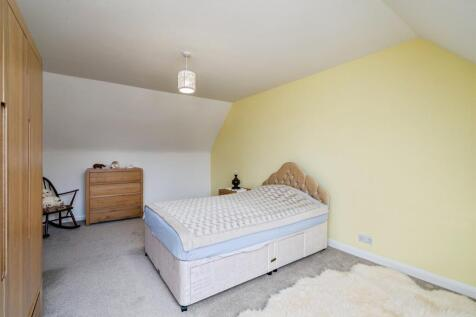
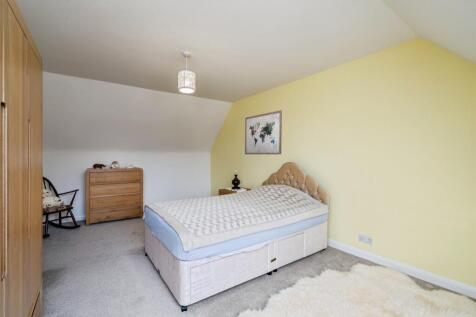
+ wall art (261, 134)
